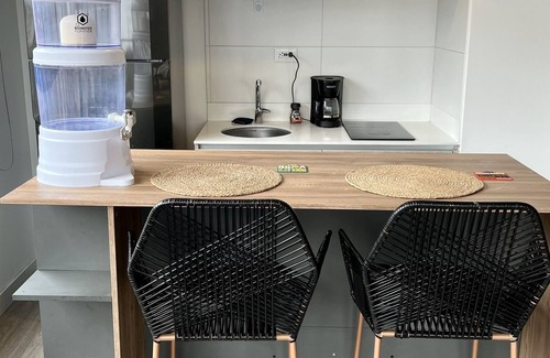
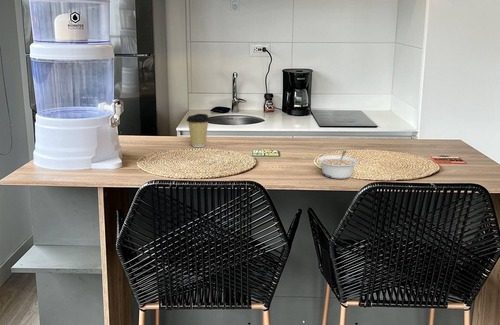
+ legume (336, 165)
+ coffee cup (198, 130)
